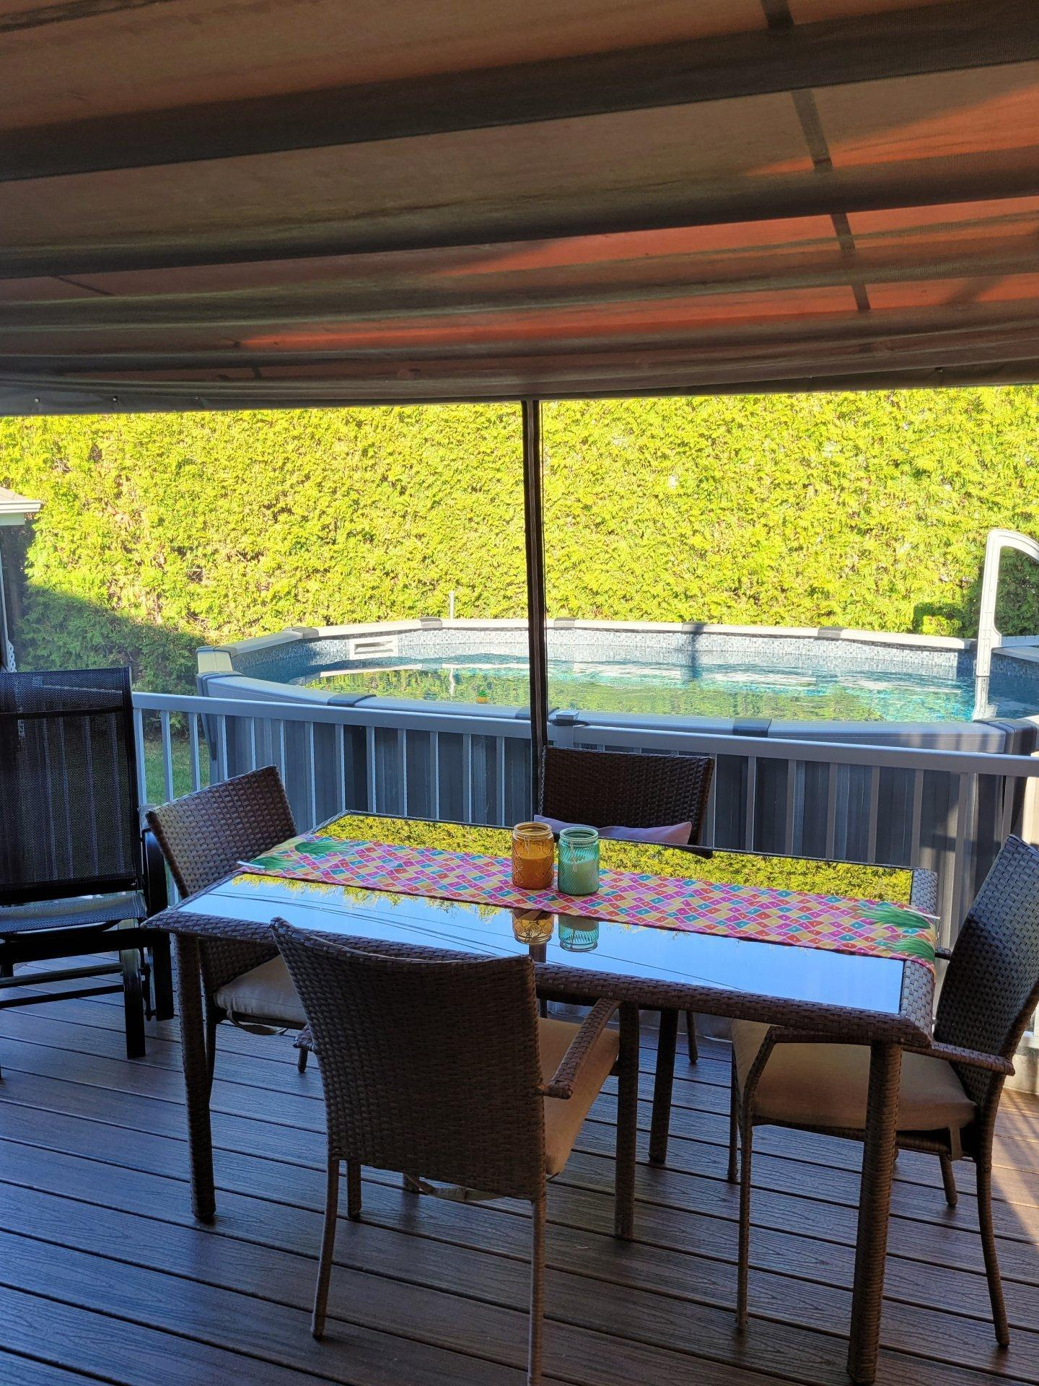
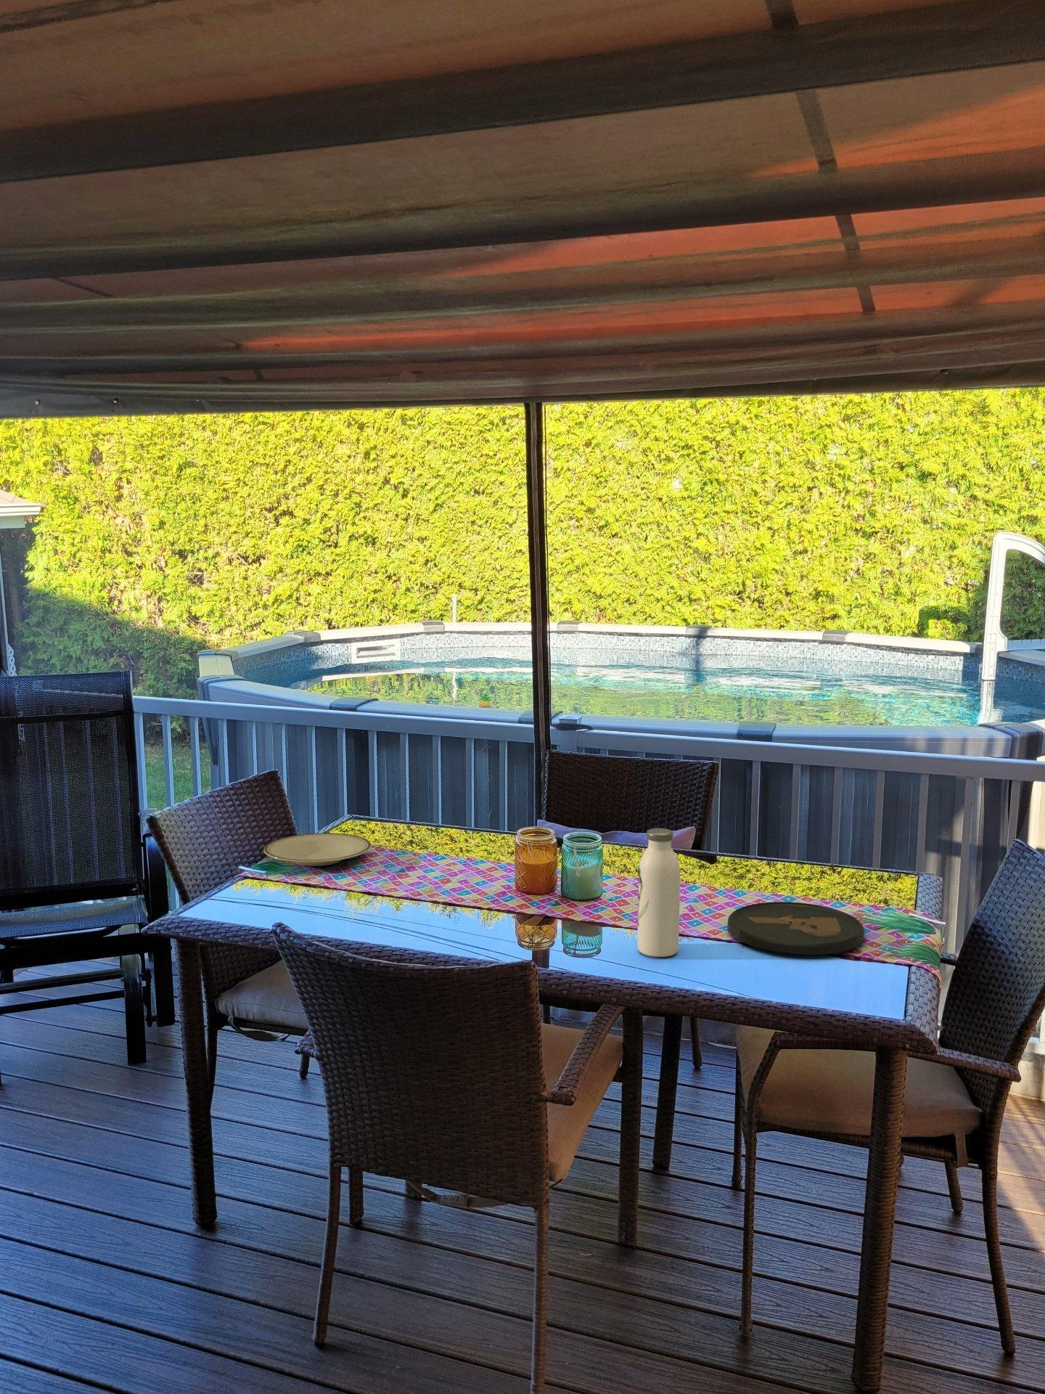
+ water bottle (659, 890)
+ plate (318, 853)
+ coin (795, 926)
